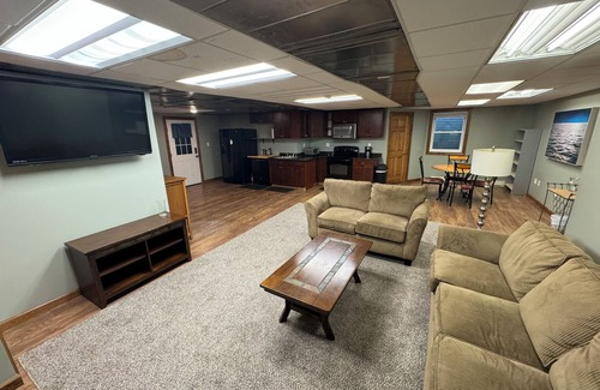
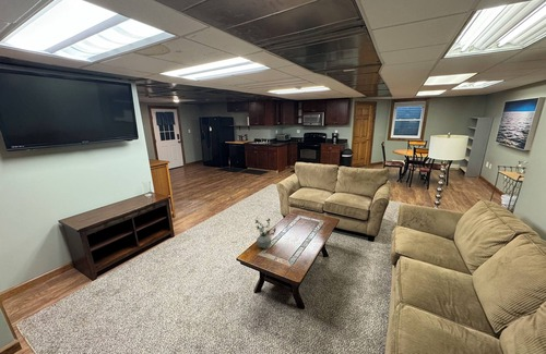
+ potted plant (265, 233)
